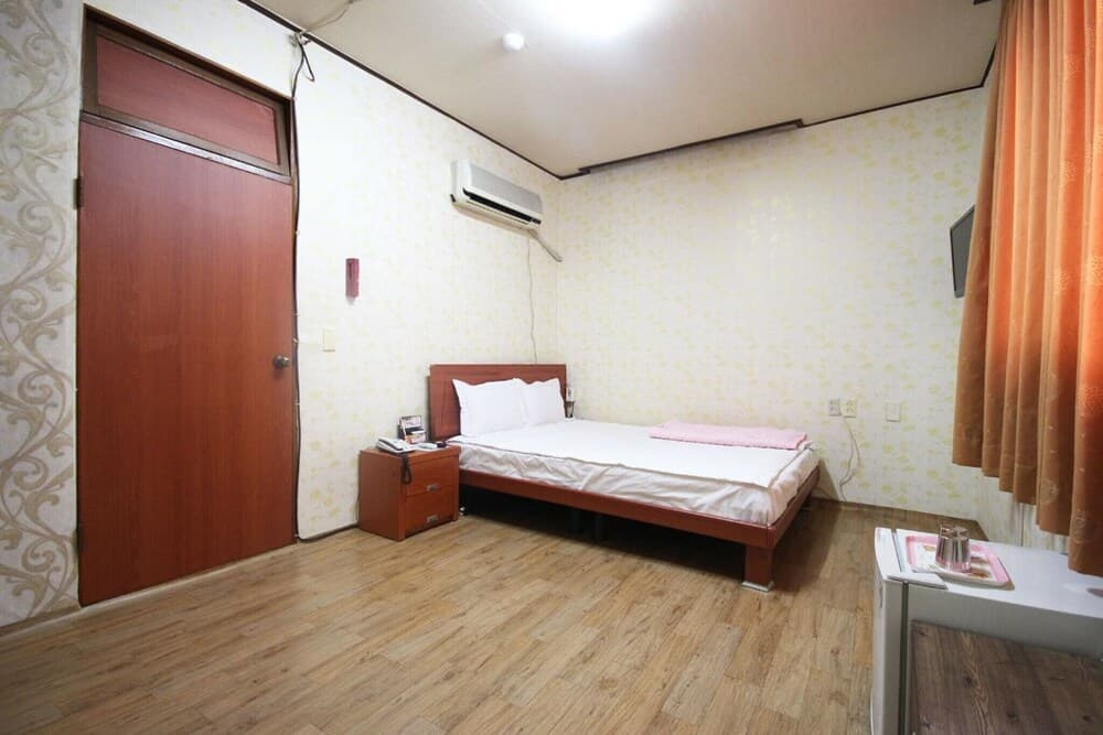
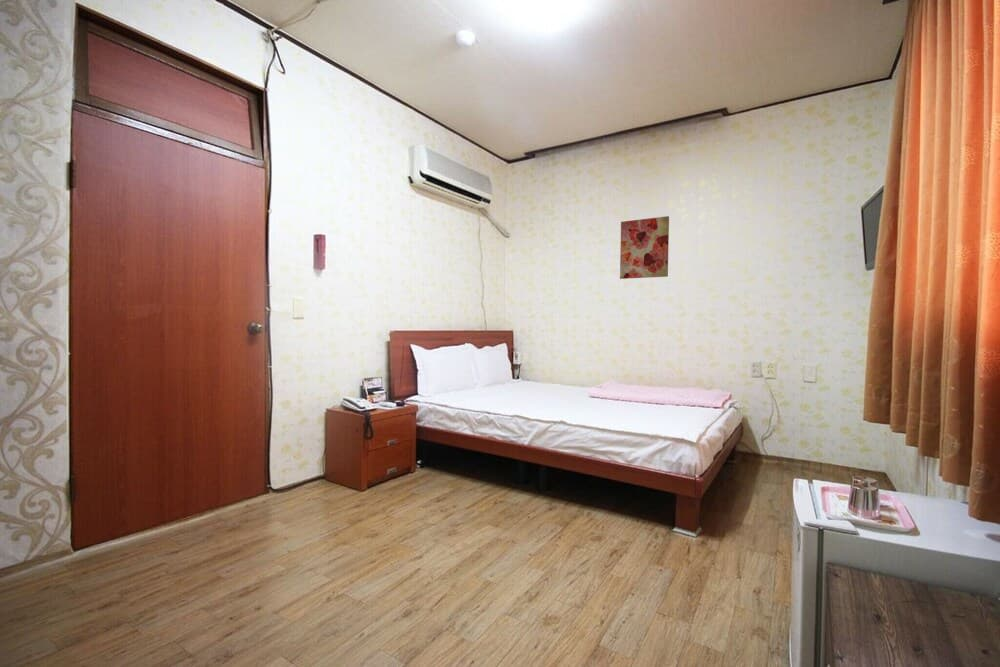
+ wall art (643, 248)
